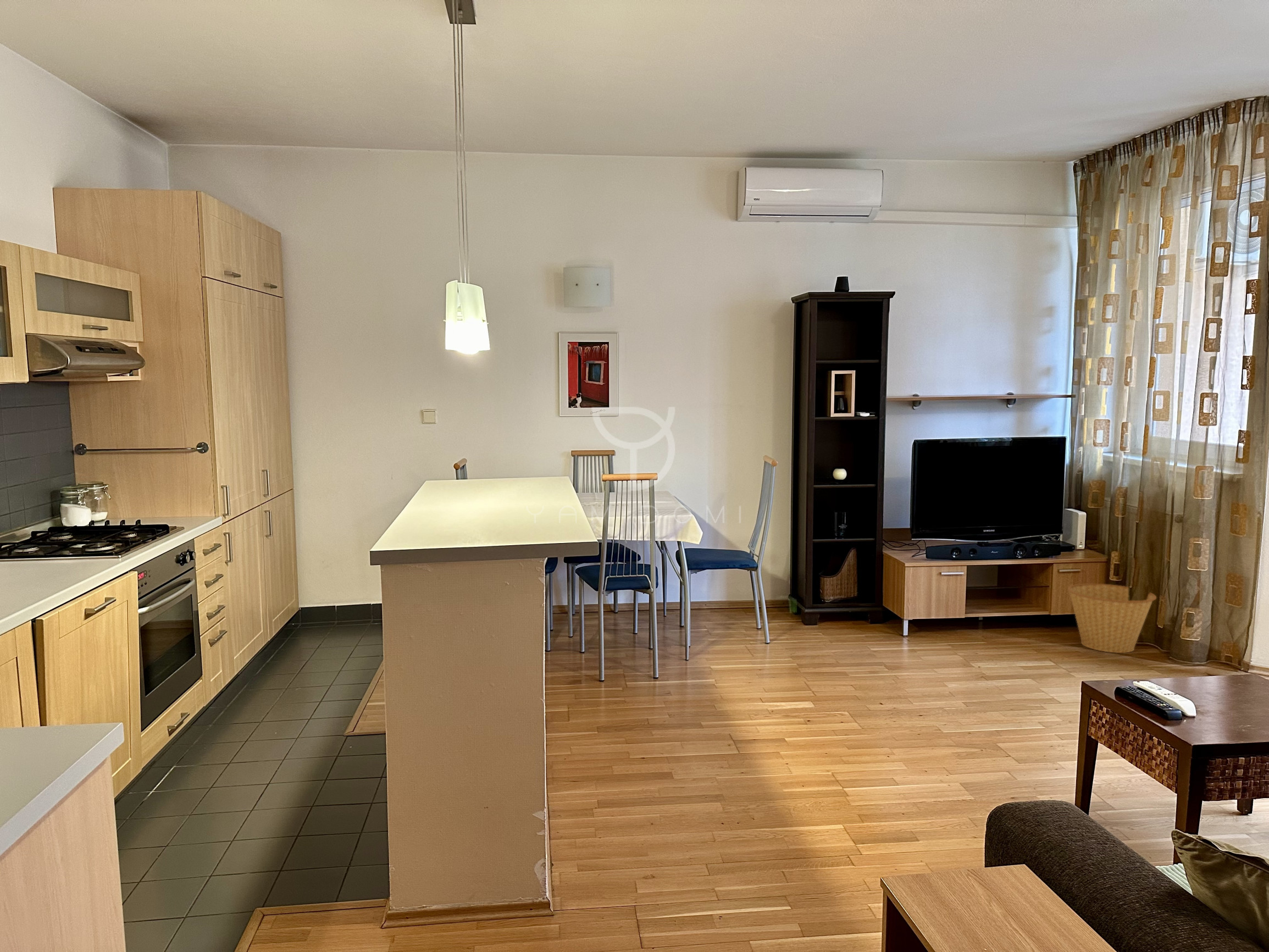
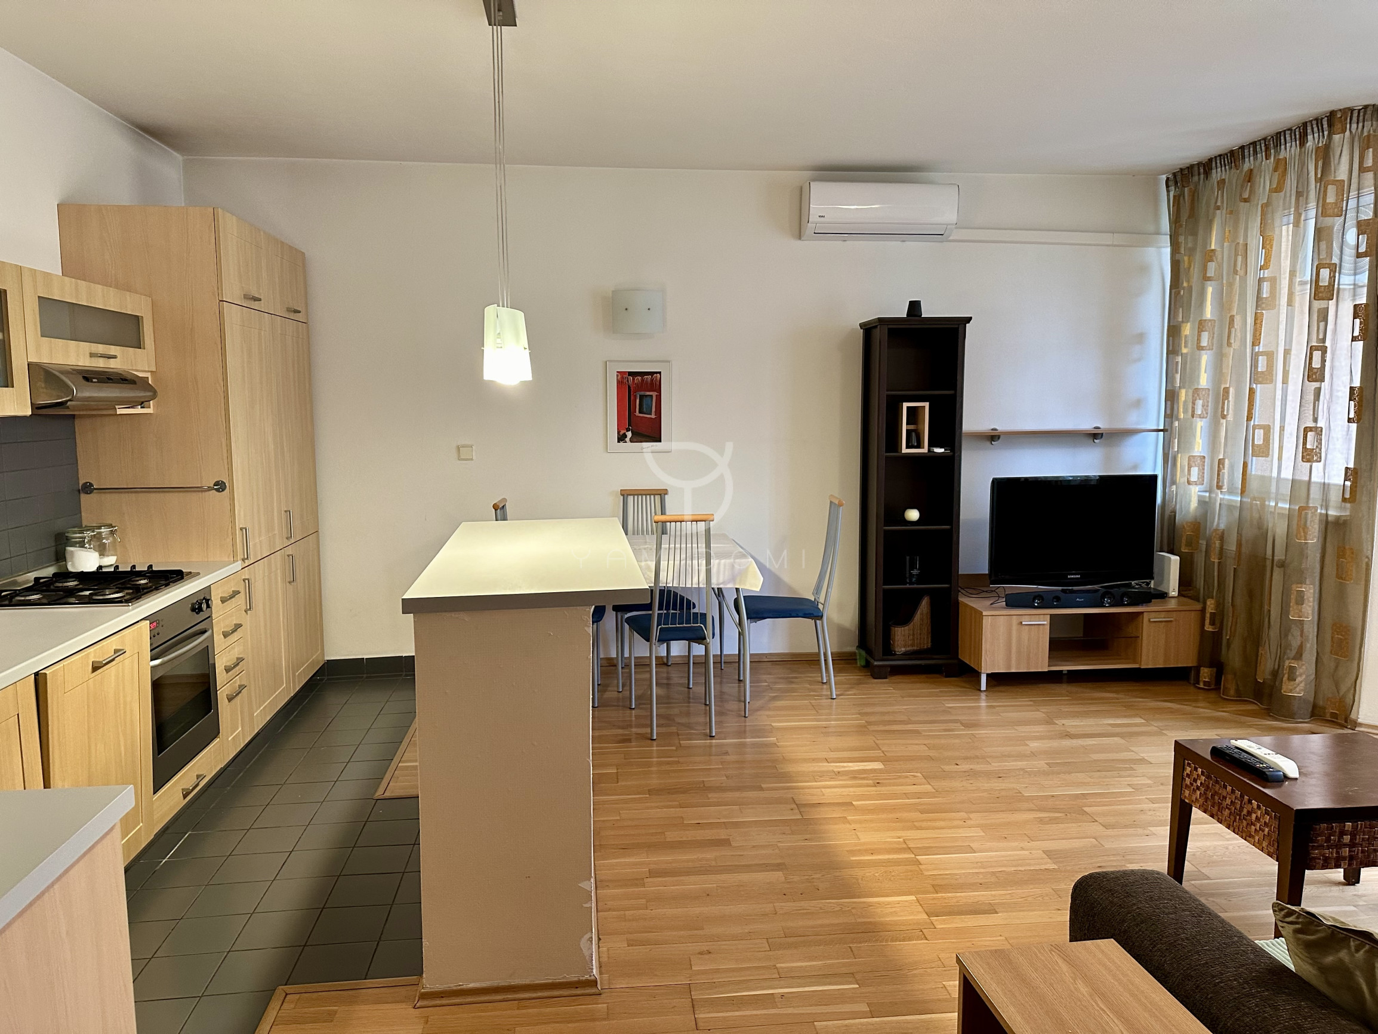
- basket (1110, 619)
